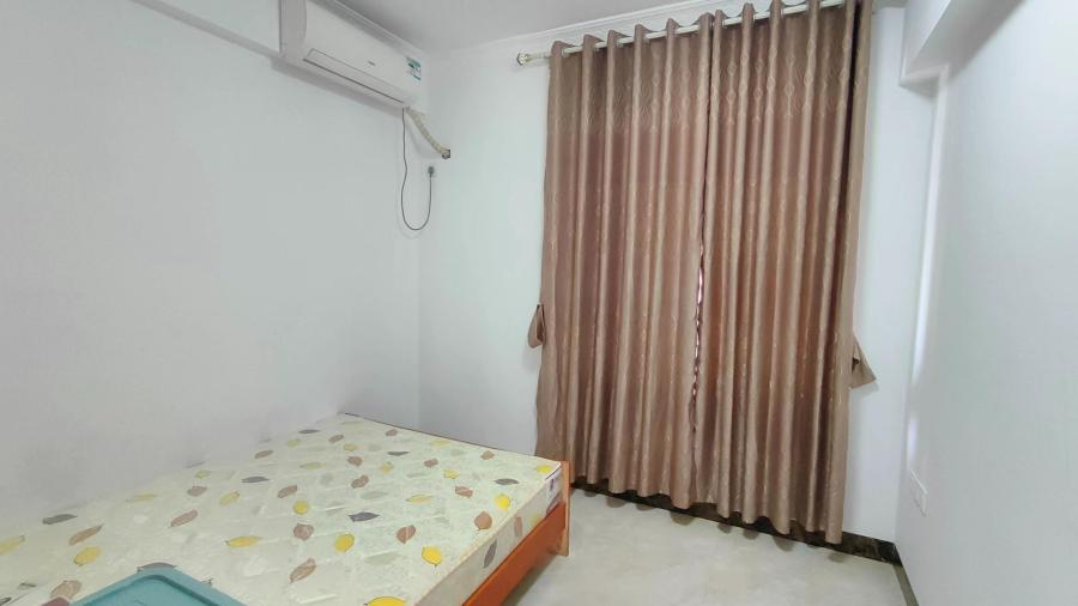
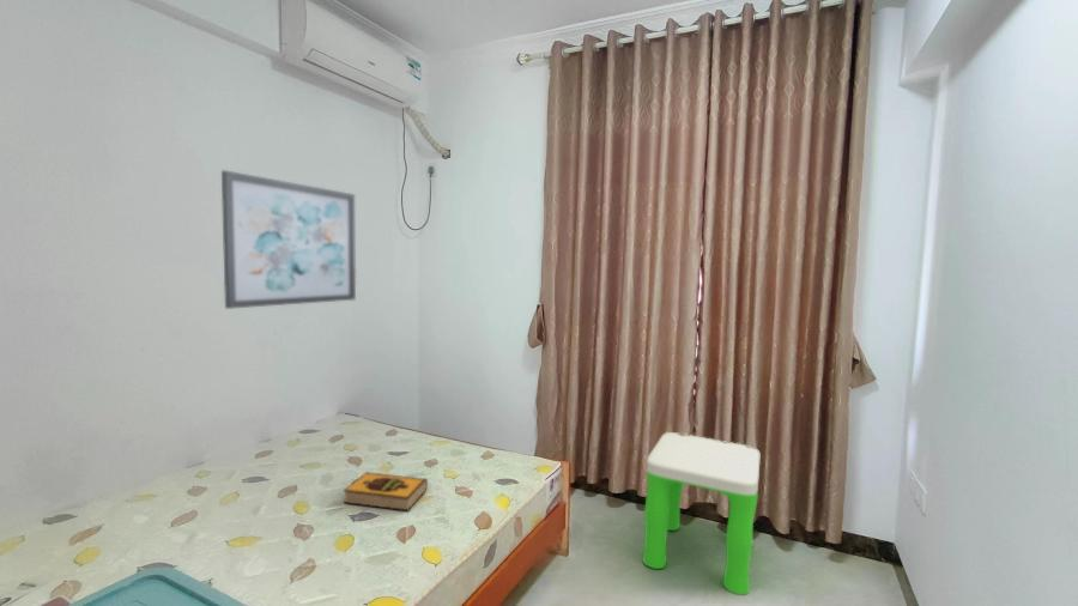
+ stool (703, 487)
+ hardback book (387, 489)
+ wall art (297, 244)
